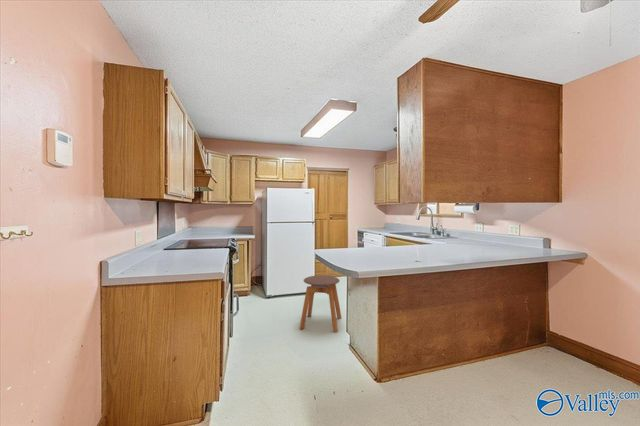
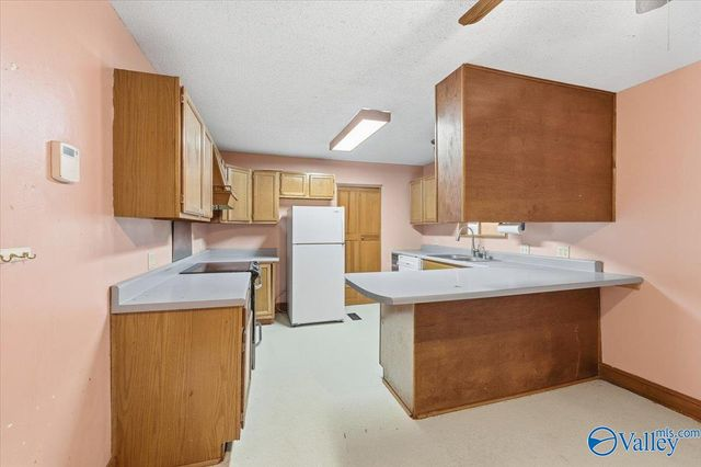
- stool (321, 292)
